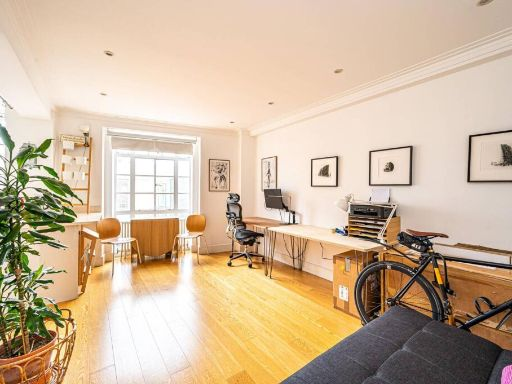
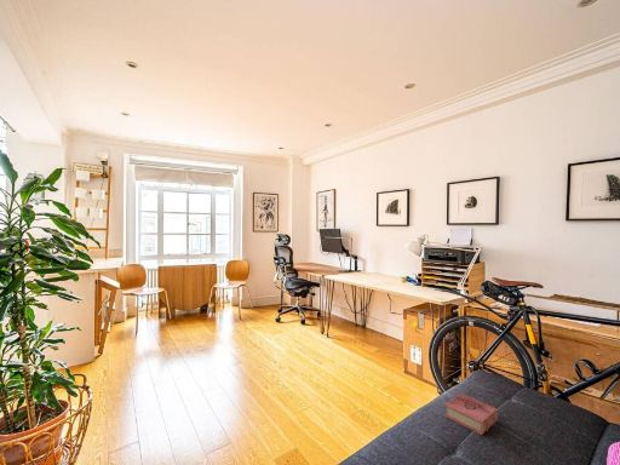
+ book (471, 413)
